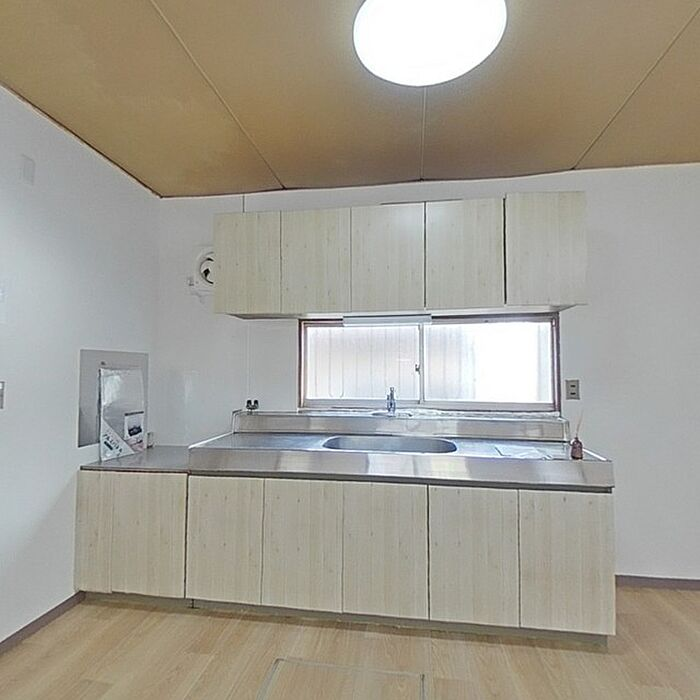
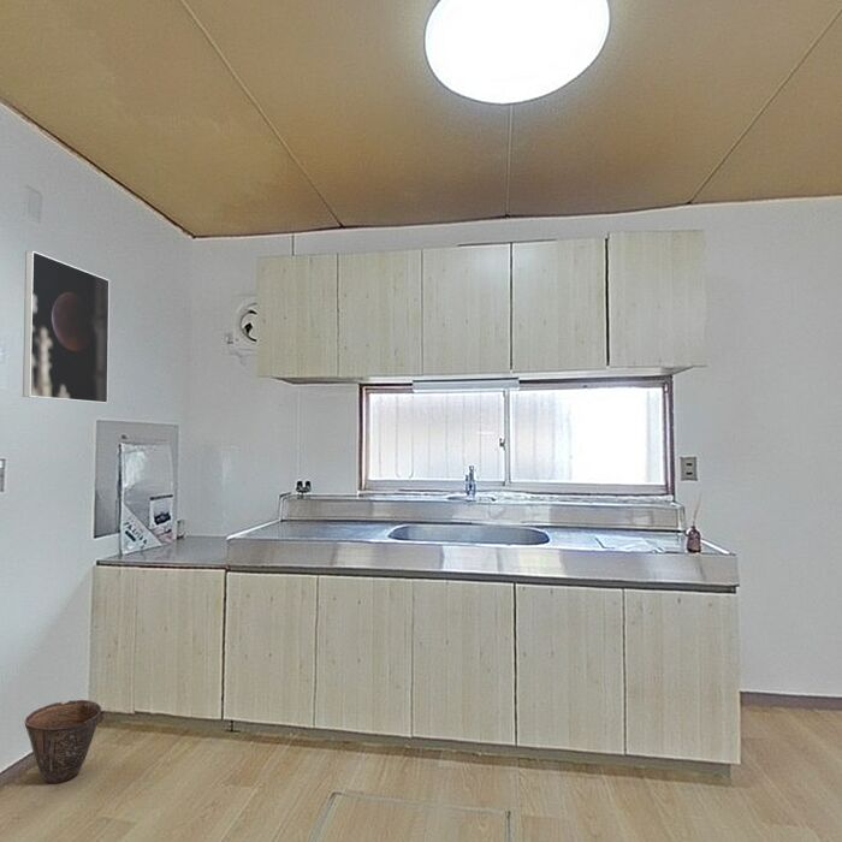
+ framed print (70, 333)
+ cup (63, 743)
